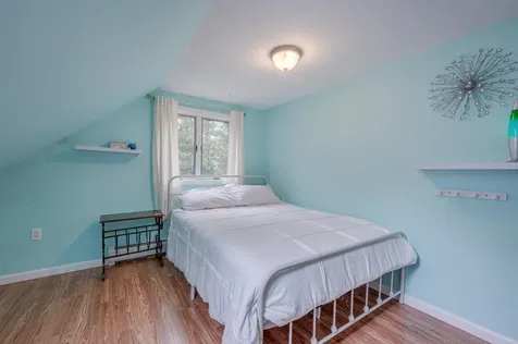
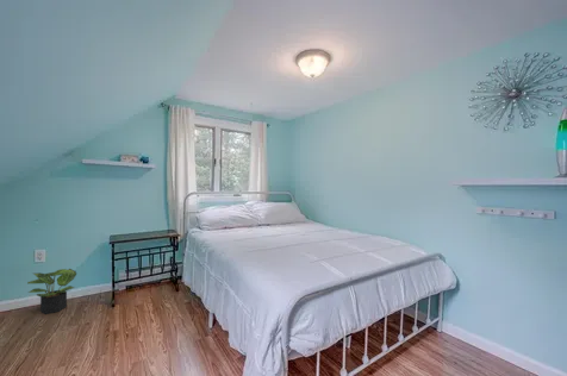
+ potted plant (49, 288)
